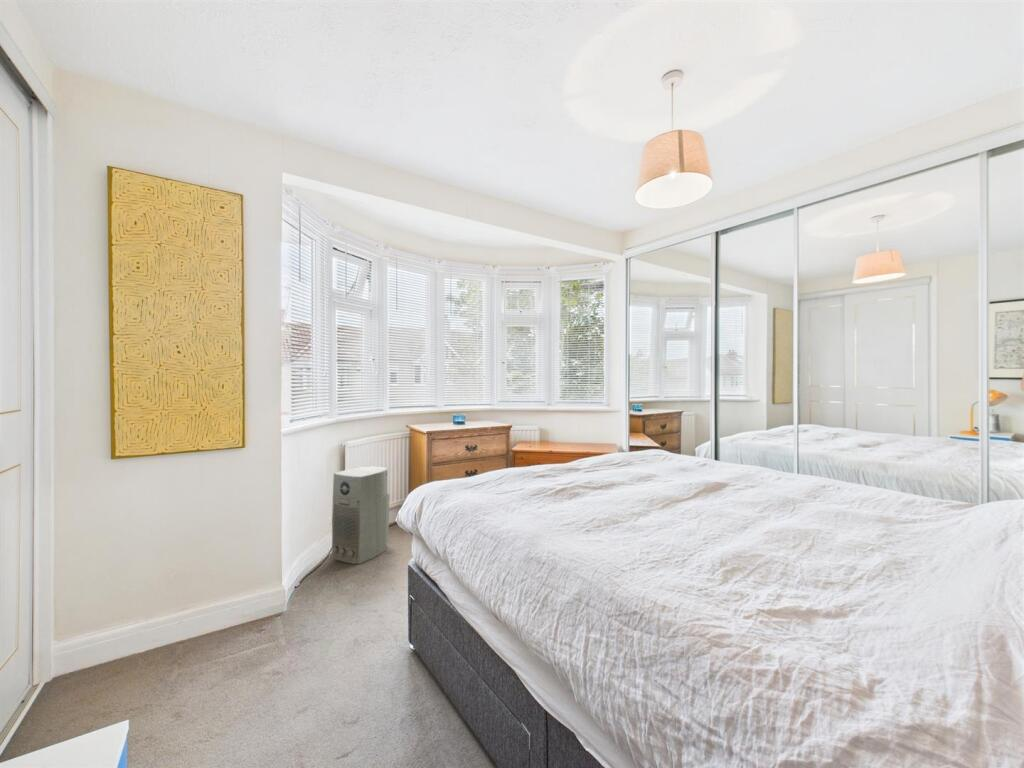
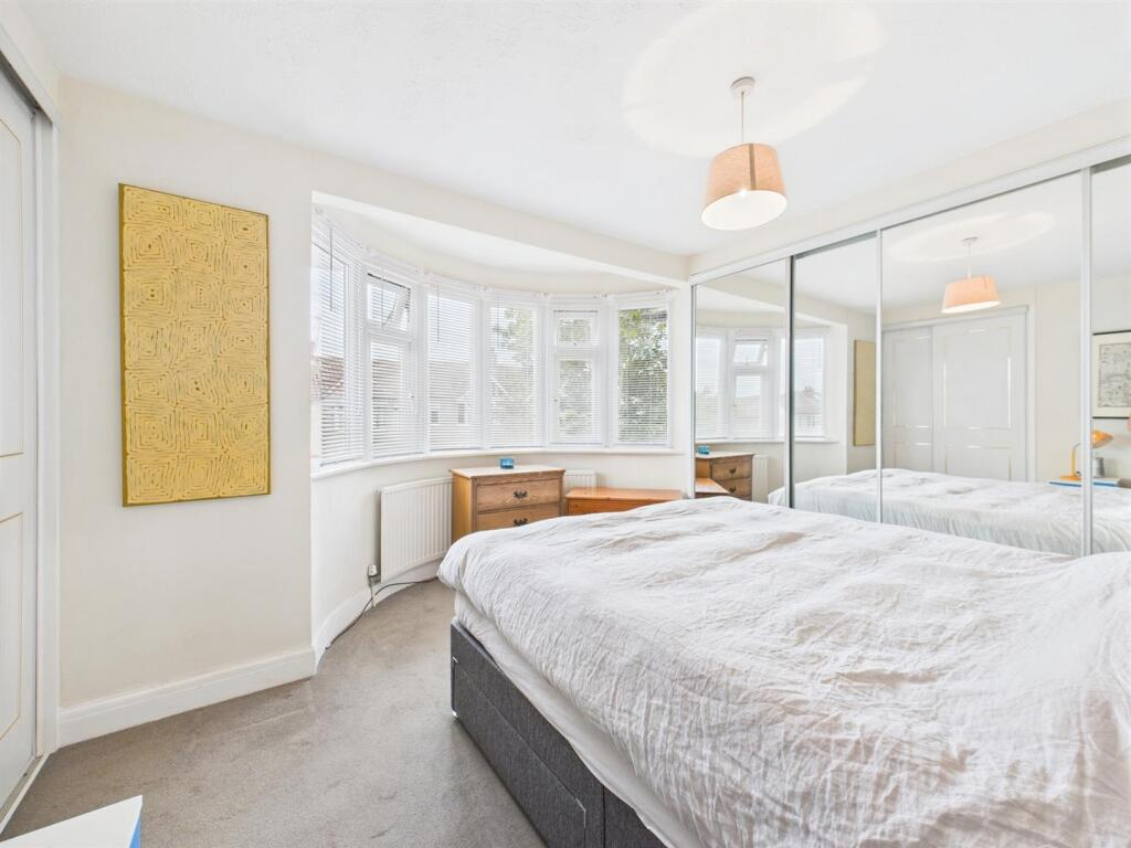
- air purifier (362, 511)
